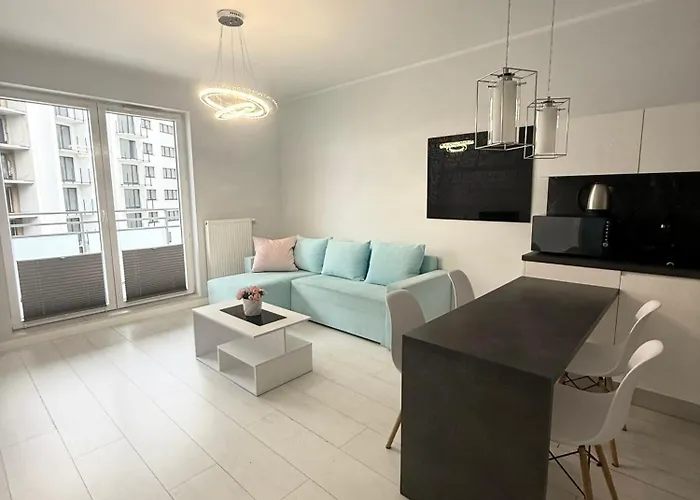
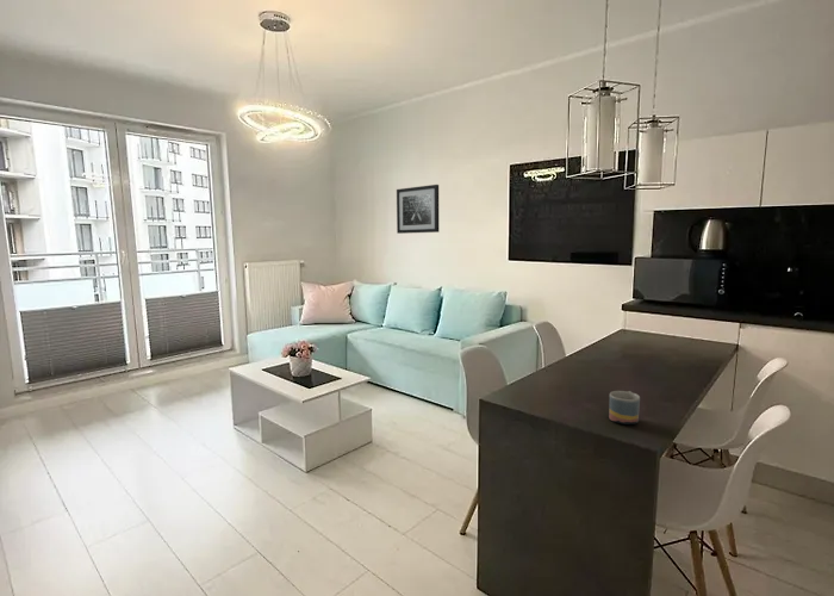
+ mug (624, 405)
+ wall art (417, 210)
